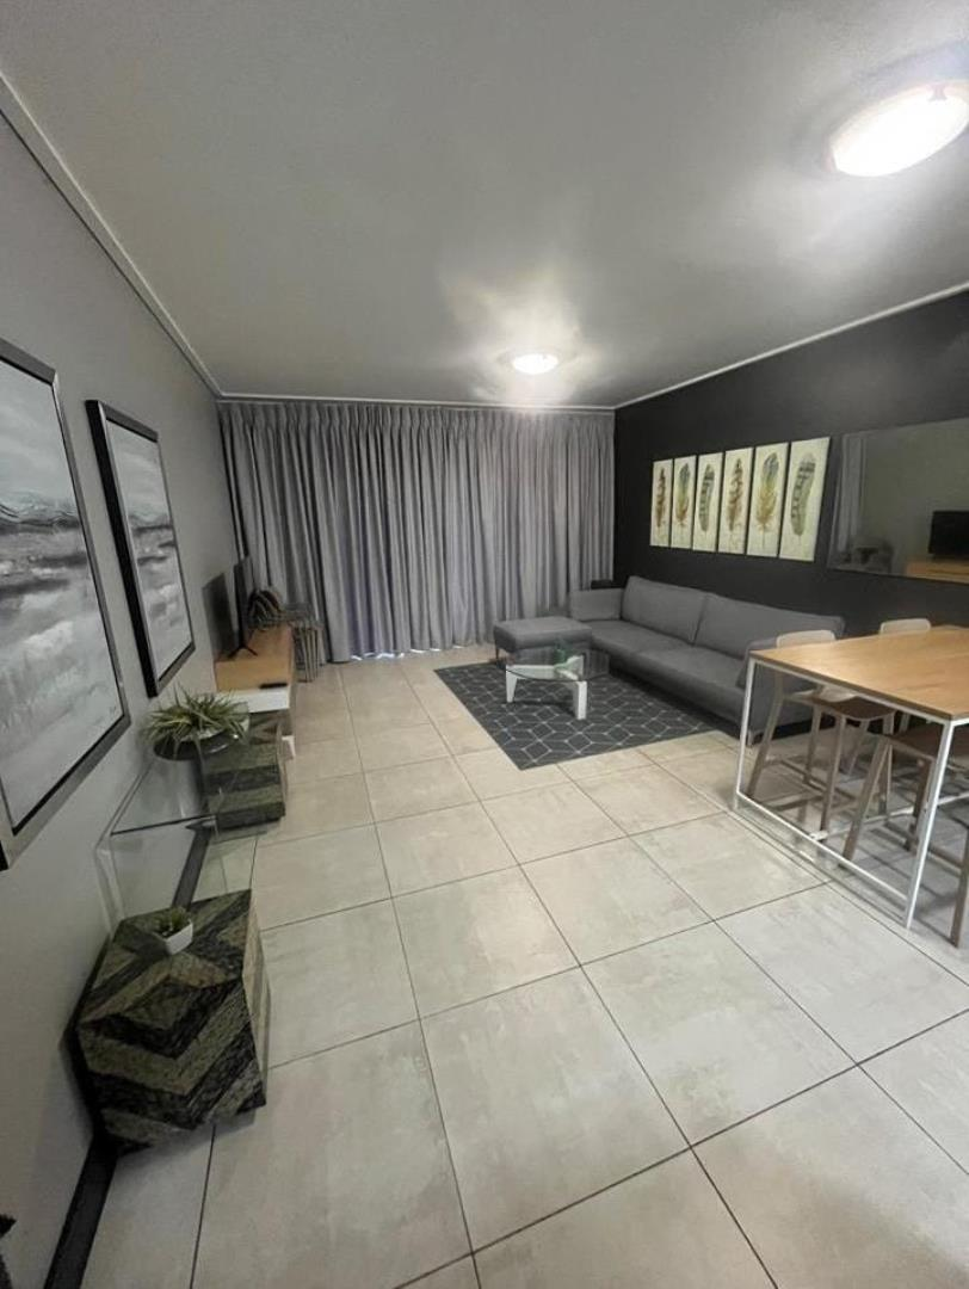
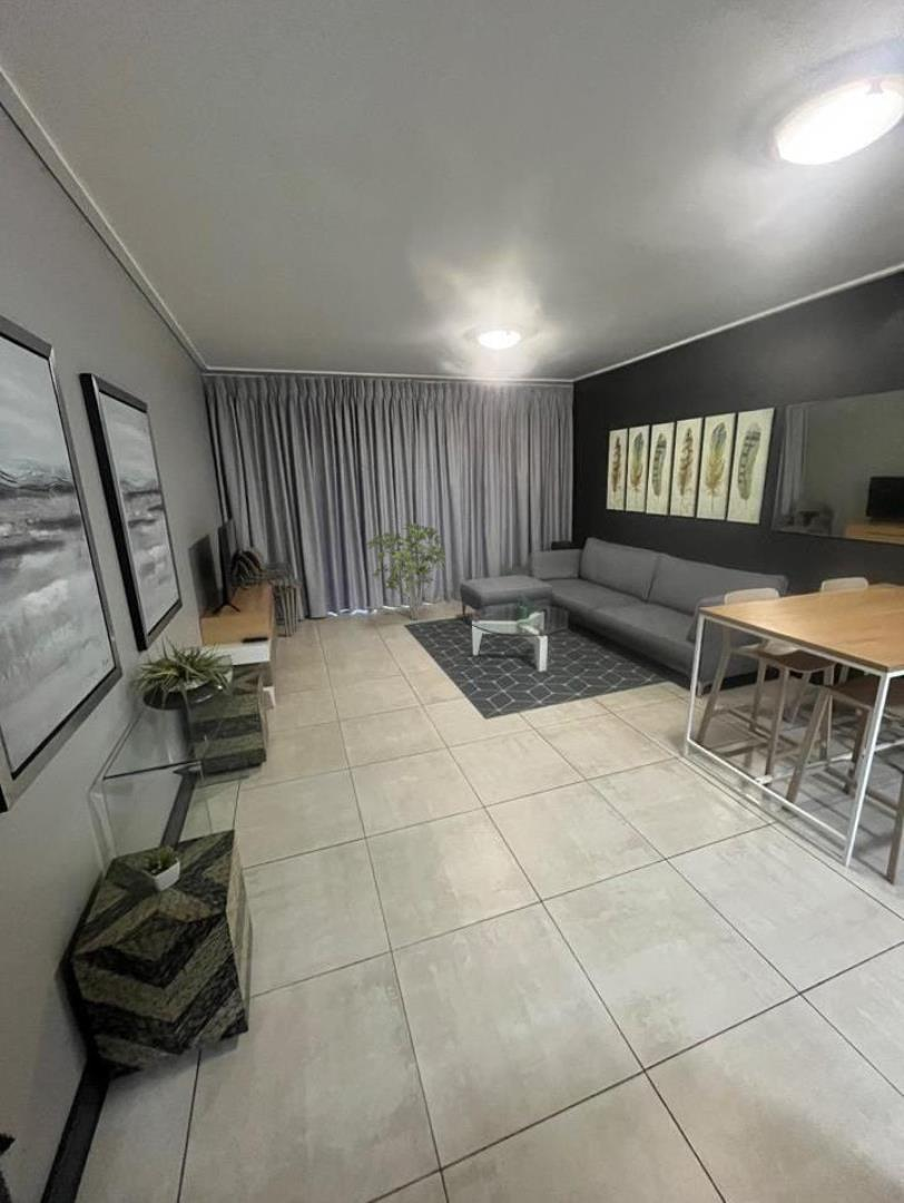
+ shrub (412, 571)
